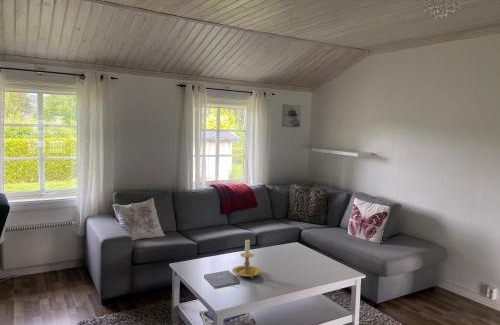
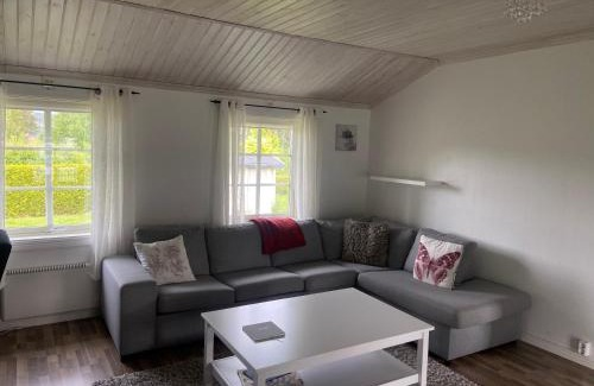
- candle holder (247, 256)
